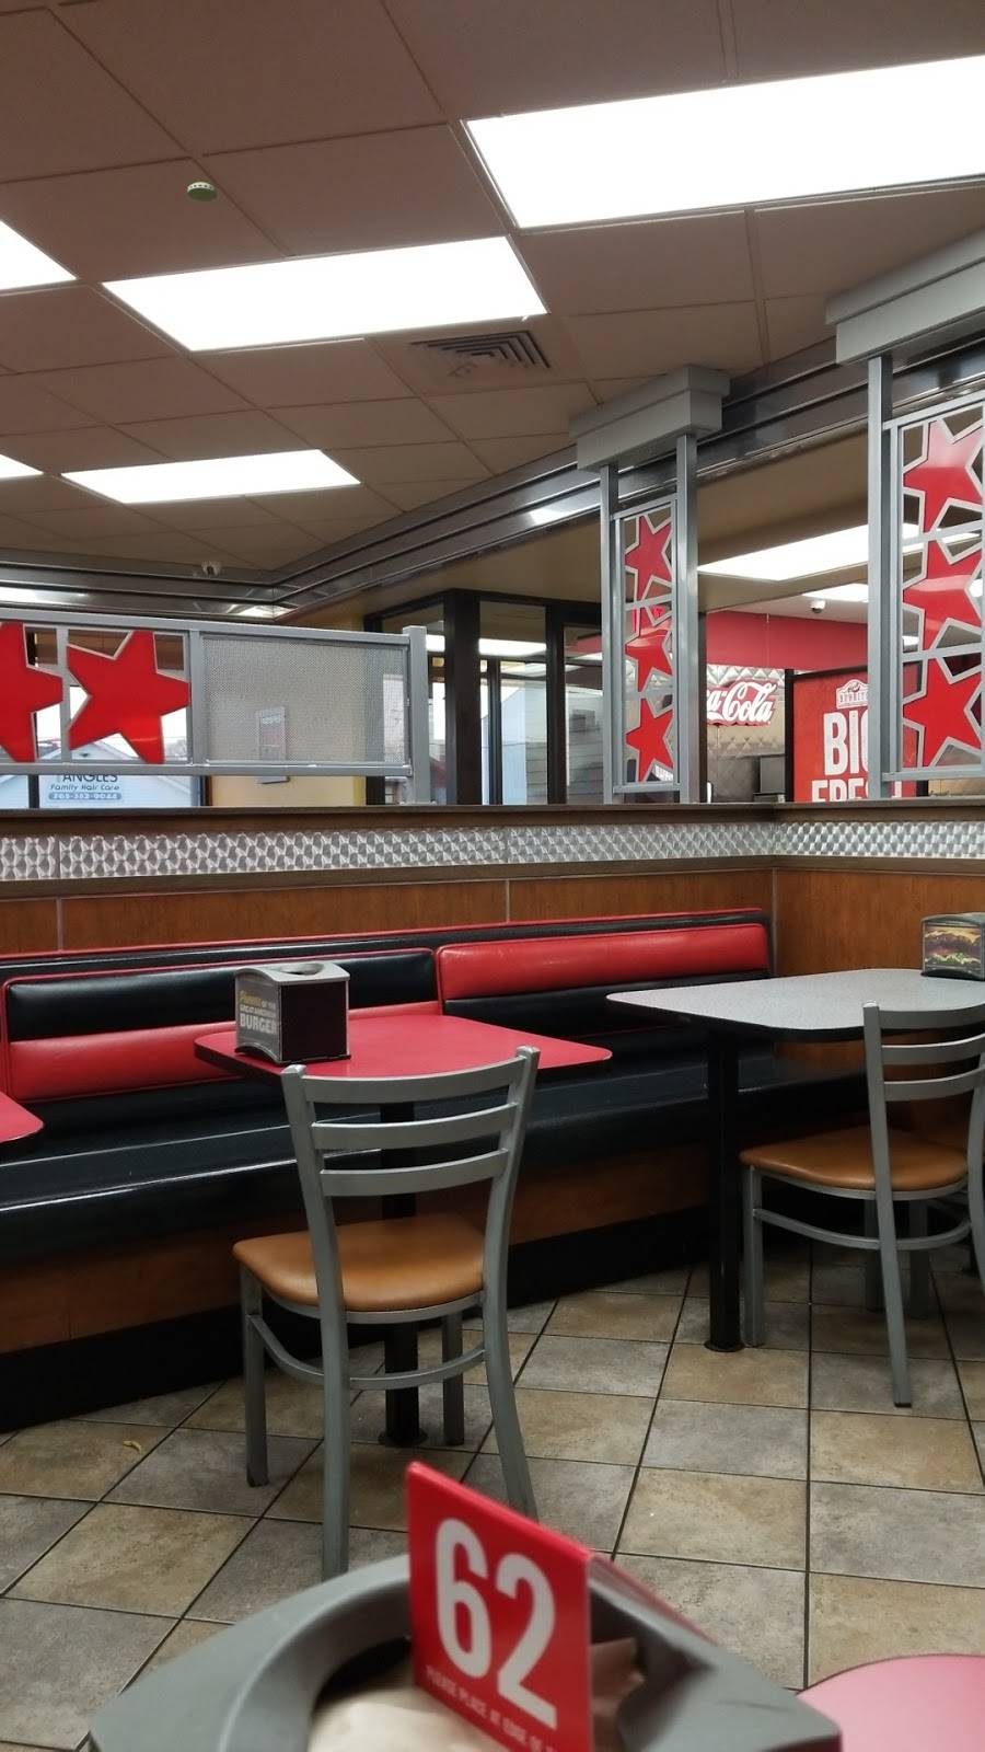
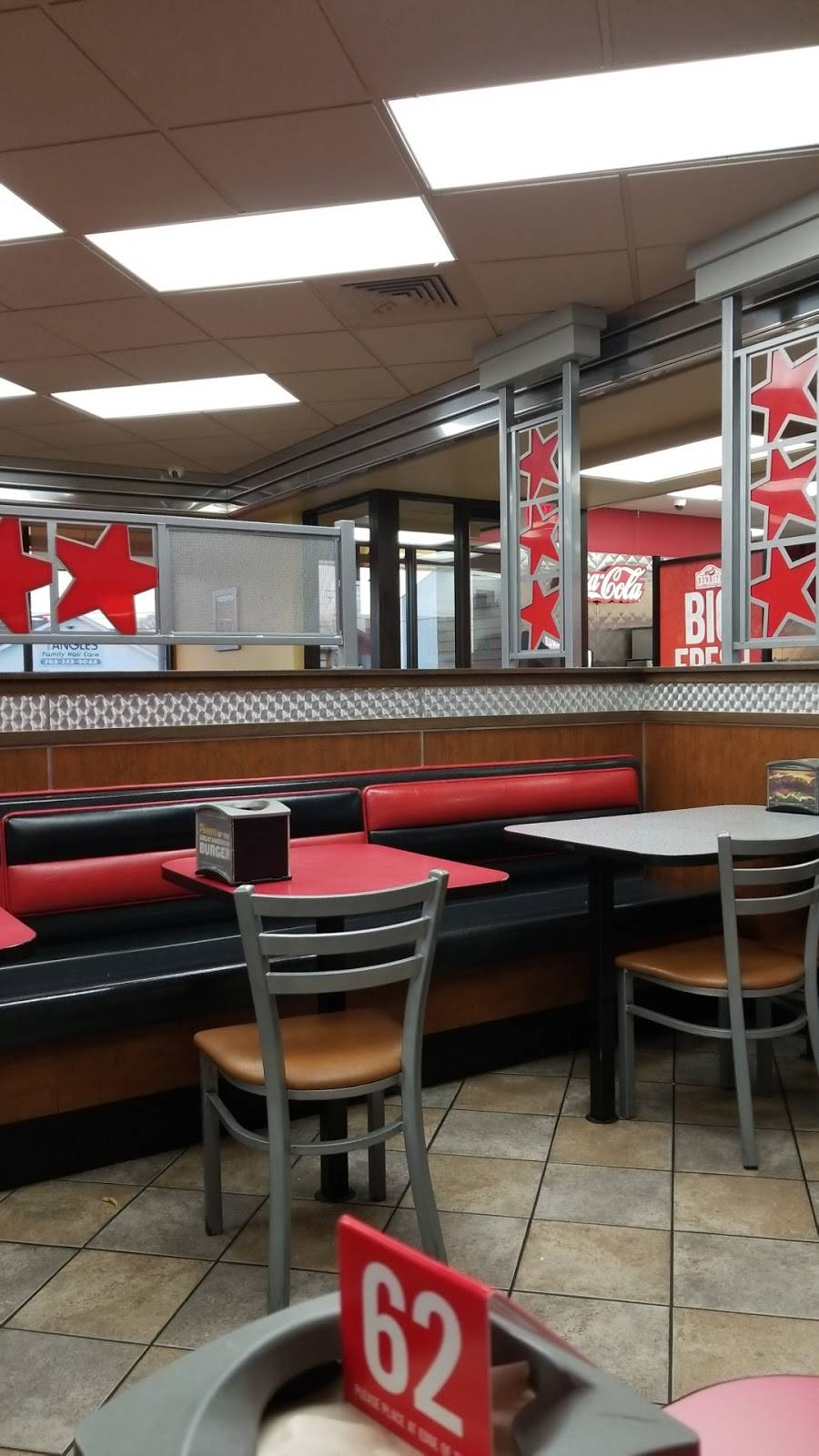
- smoke detector (201, 190)
